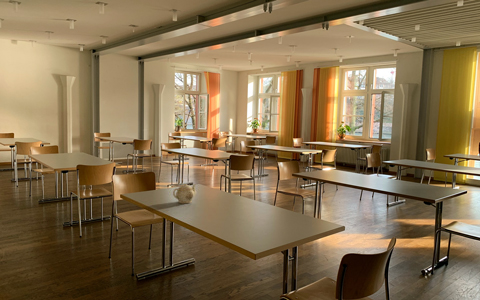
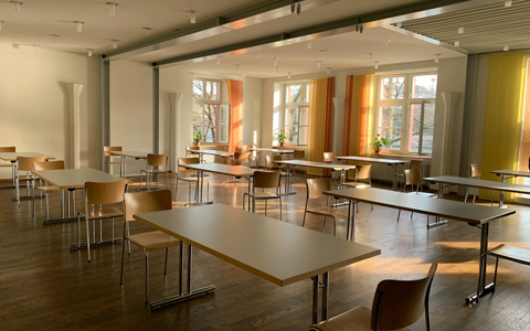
- teapot (184, 192)
